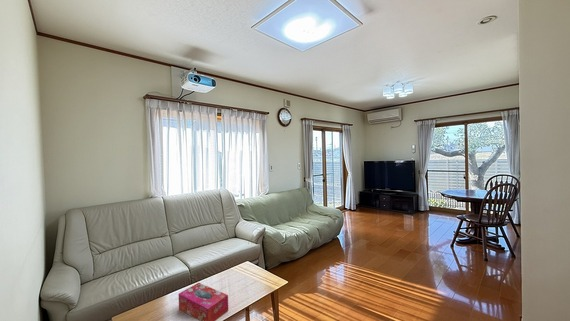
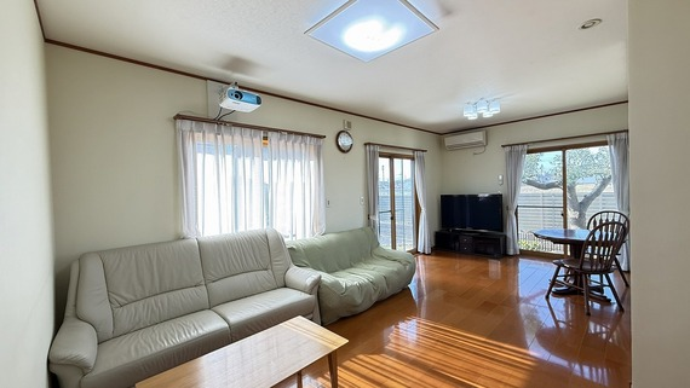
- tissue box (203, 302)
